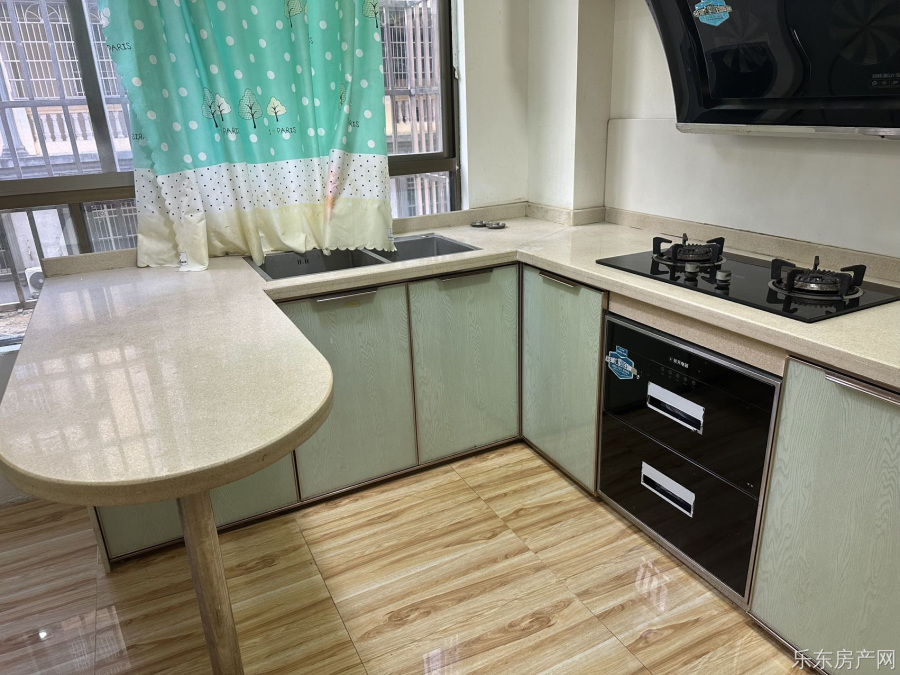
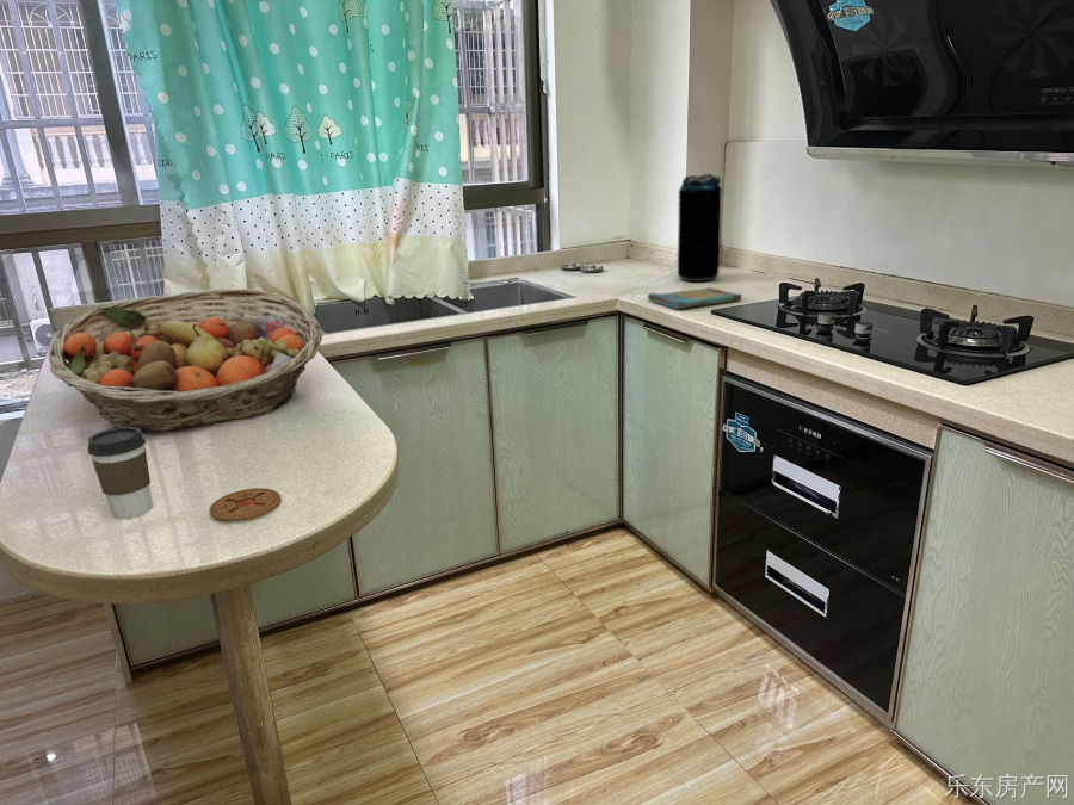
+ dish towel (693, 296)
+ coffee cup (123, 472)
+ beverage can (698, 227)
+ fruit basket (196, 355)
+ coaster (246, 503)
